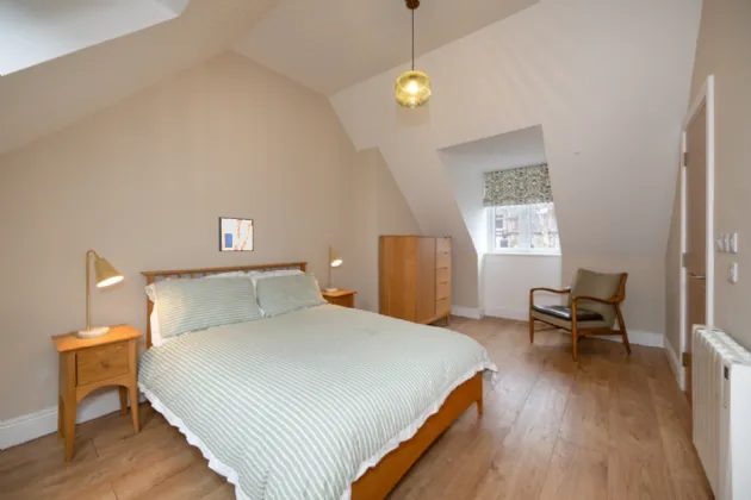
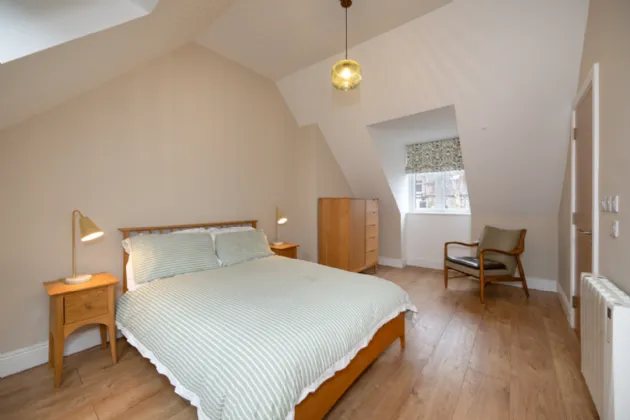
- wall art (236, 235)
